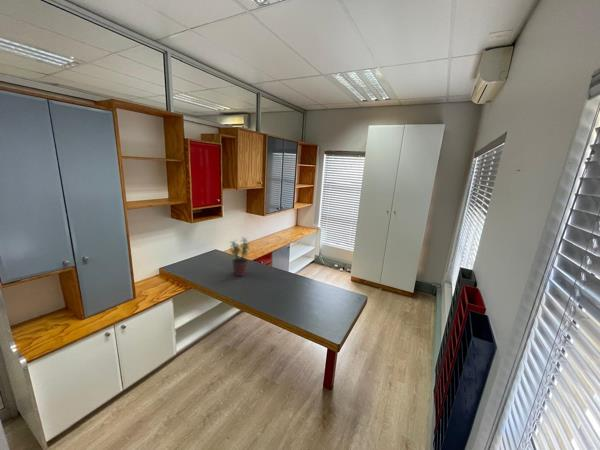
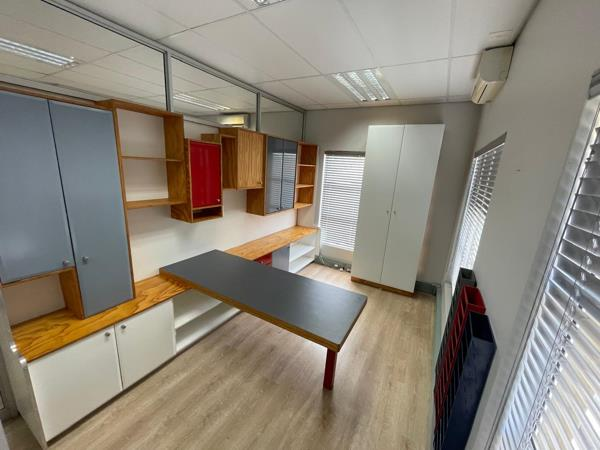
- potted plant (241, 257)
